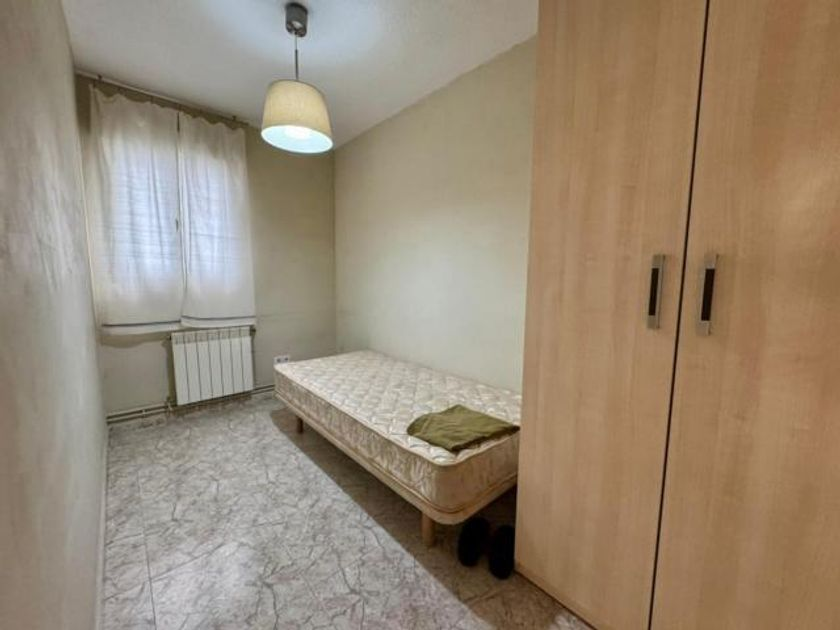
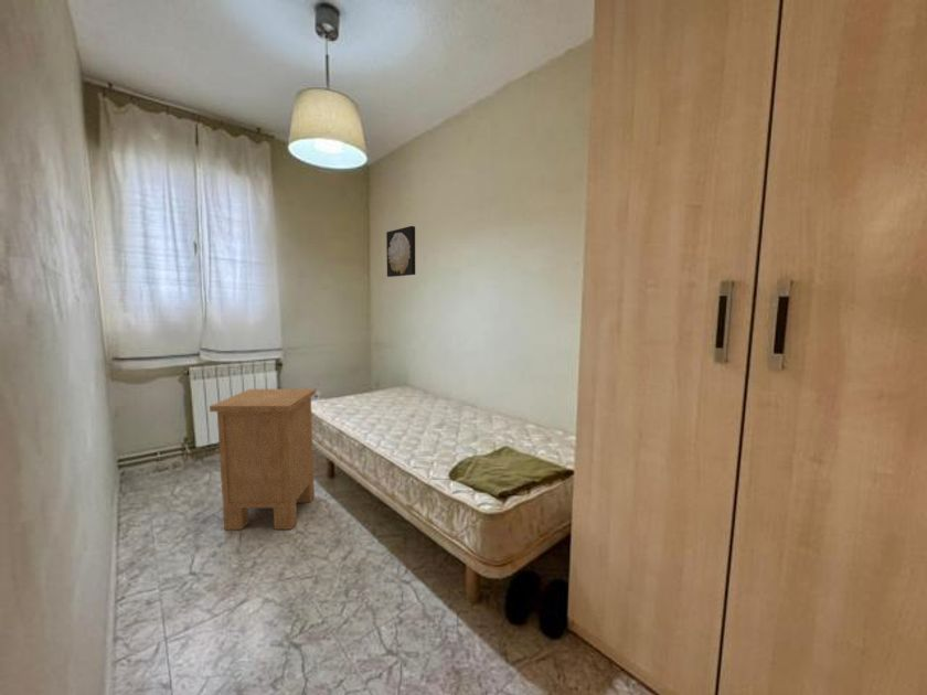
+ wall art (401, 253)
+ nightstand (265, 455)
